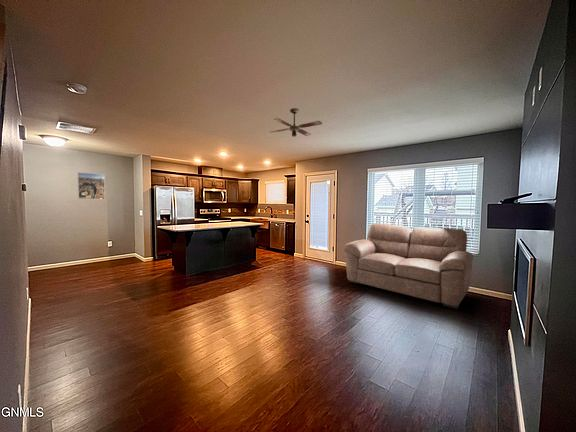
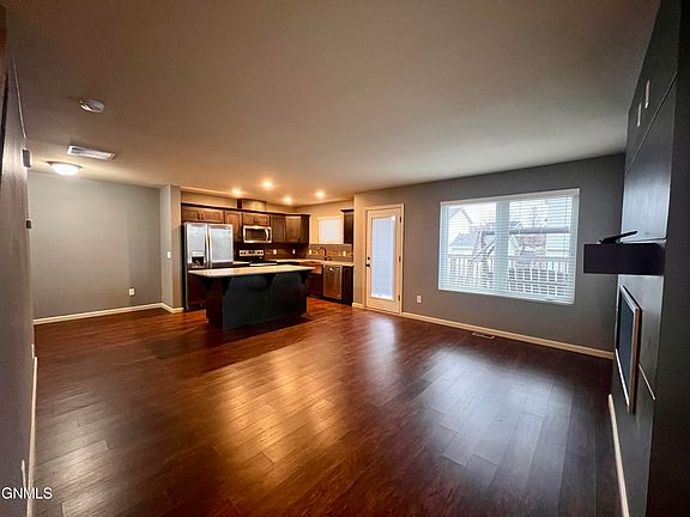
- sofa (404, 257)
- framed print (91, 186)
- ceiling fan (294, 123)
